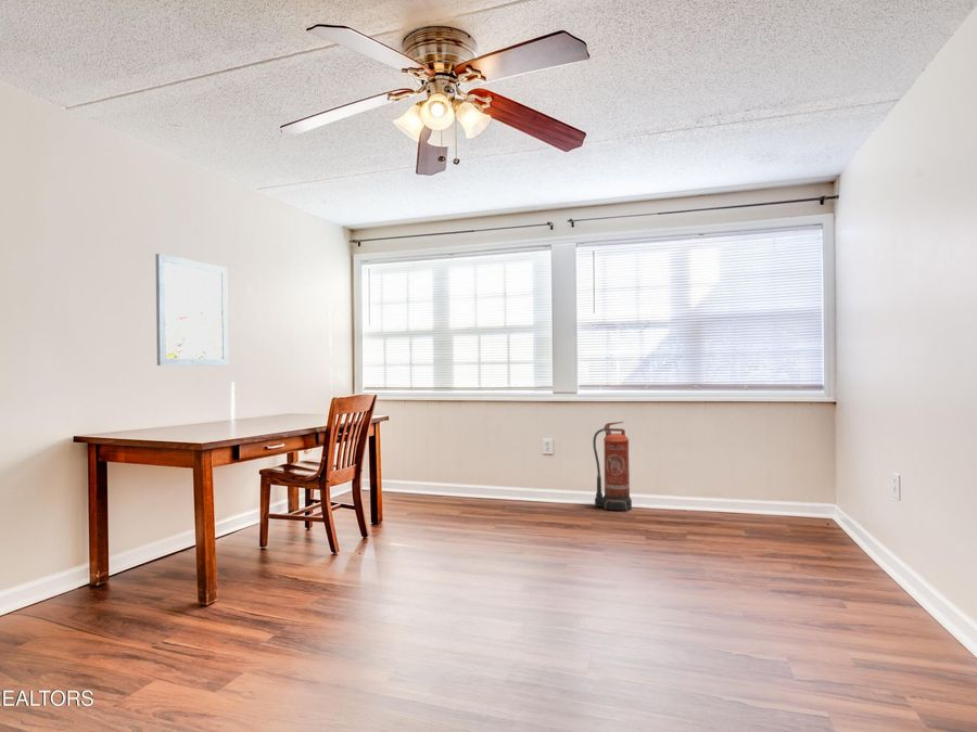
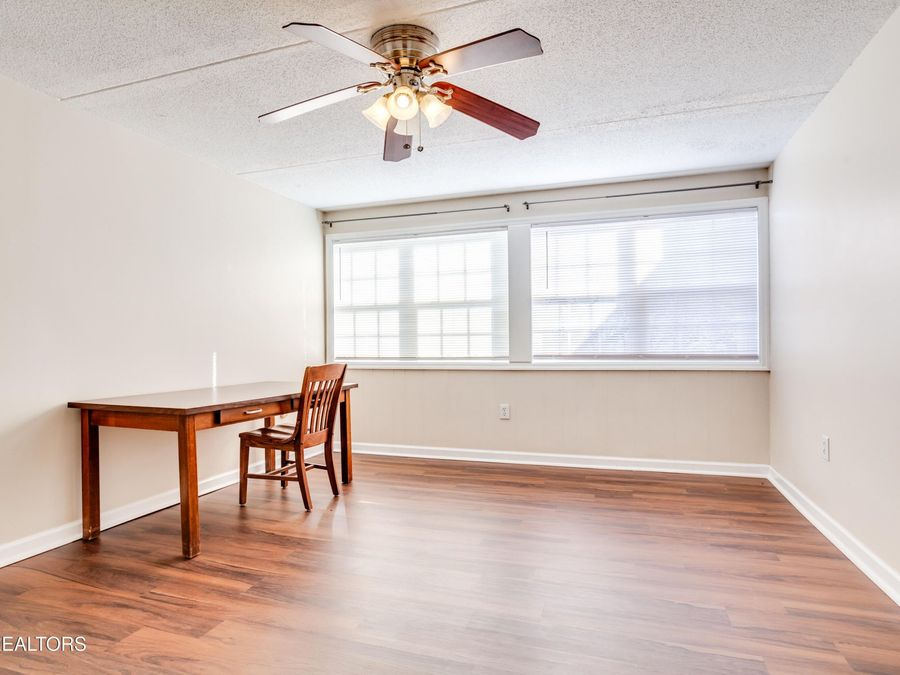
- wall art (194, 312)
- fire extinguisher (611, 464)
